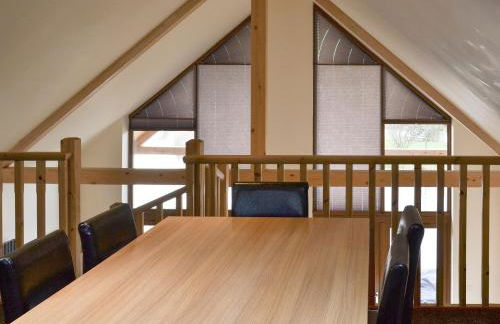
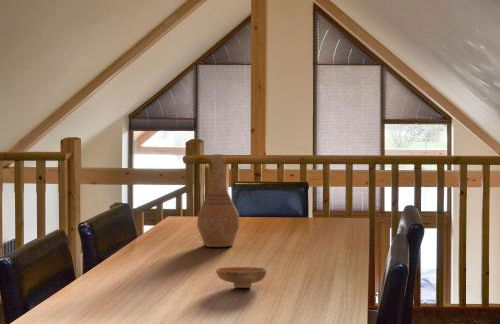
+ bowl (241, 277)
+ vase (218, 199)
